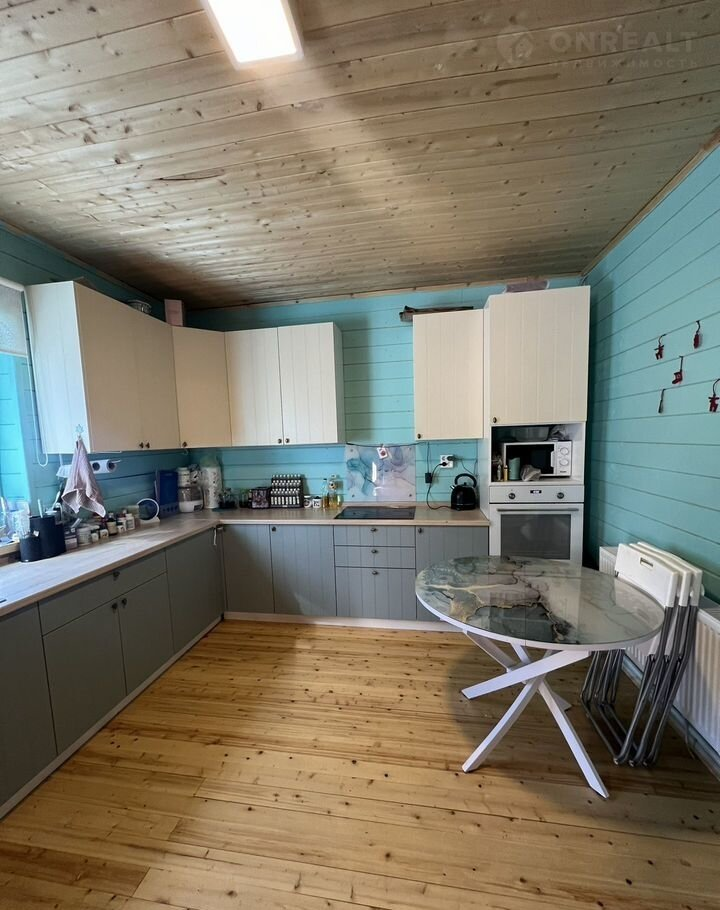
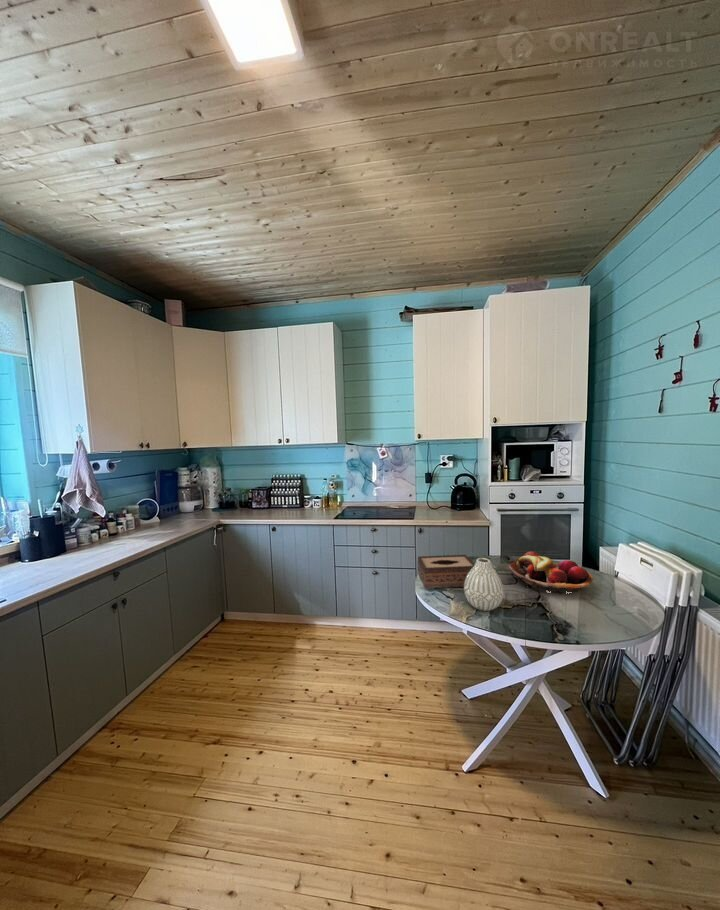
+ tissue box (446, 571)
+ vase (483, 583)
+ fruit basket (548, 570)
